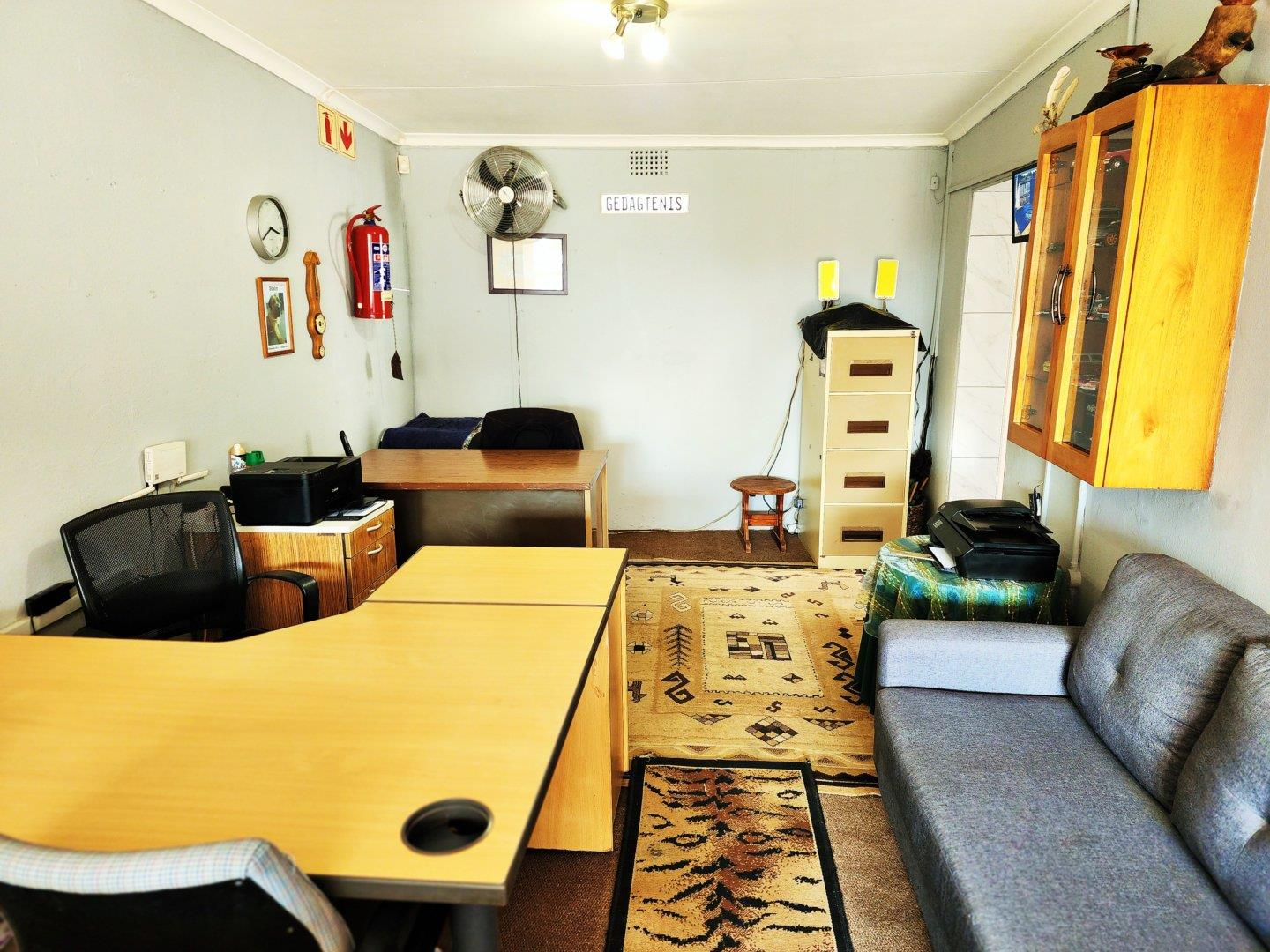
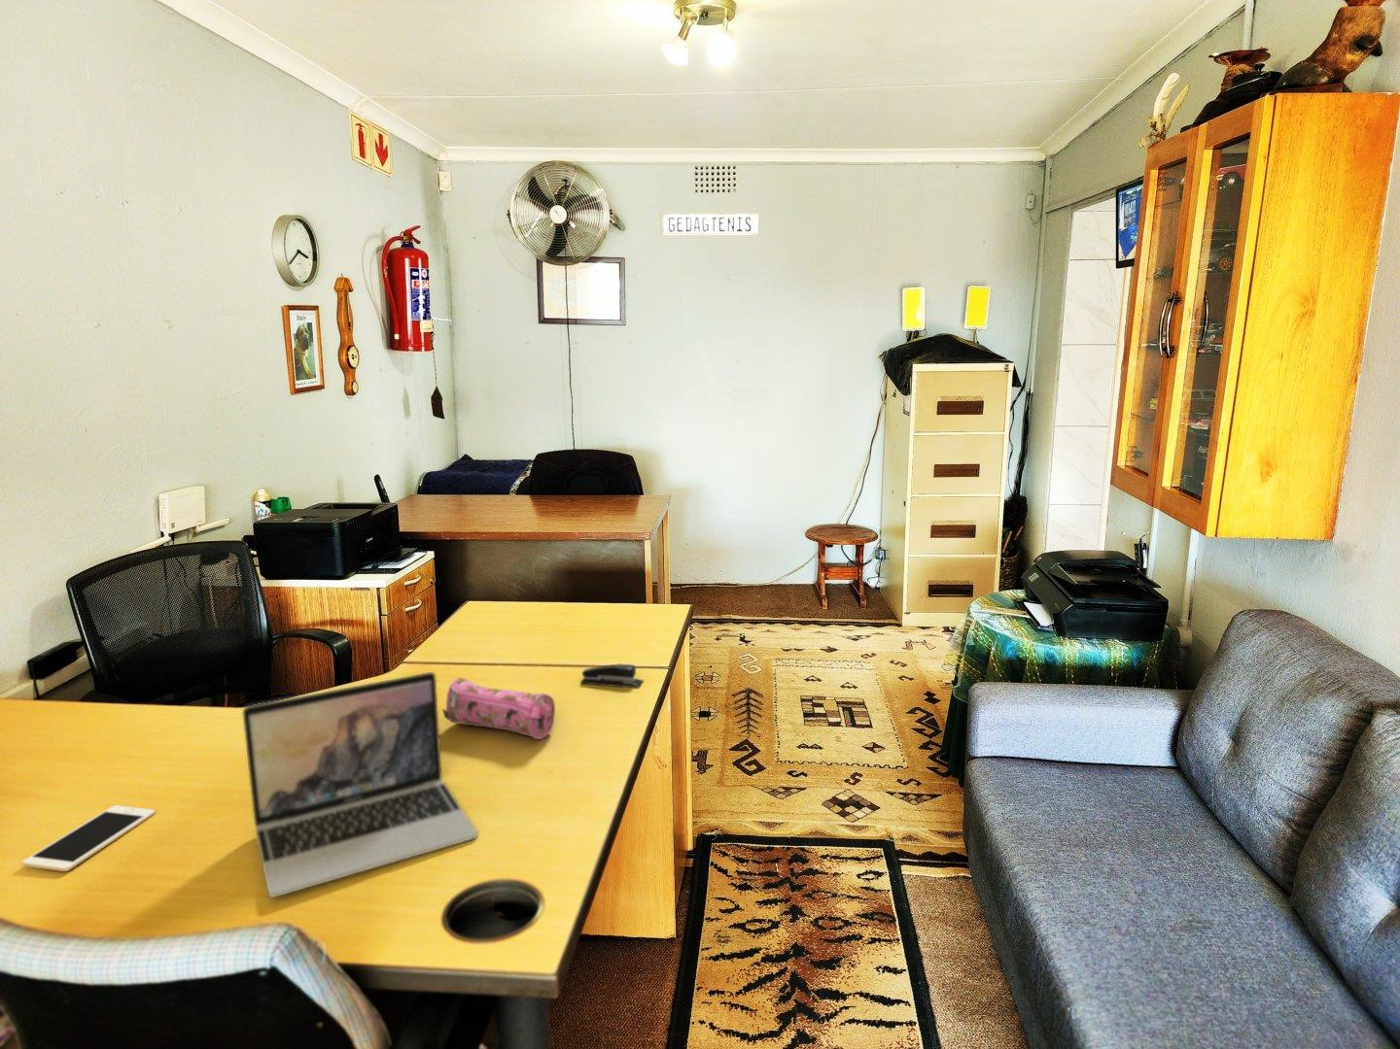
+ laptop (360, 774)
+ pencil case (499, 709)
+ cell phone (91, 836)
+ stapler (612, 674)
